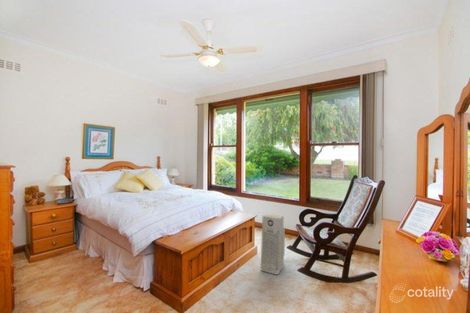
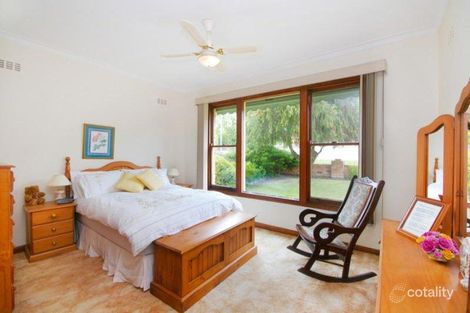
- air purifier (273, 240)
